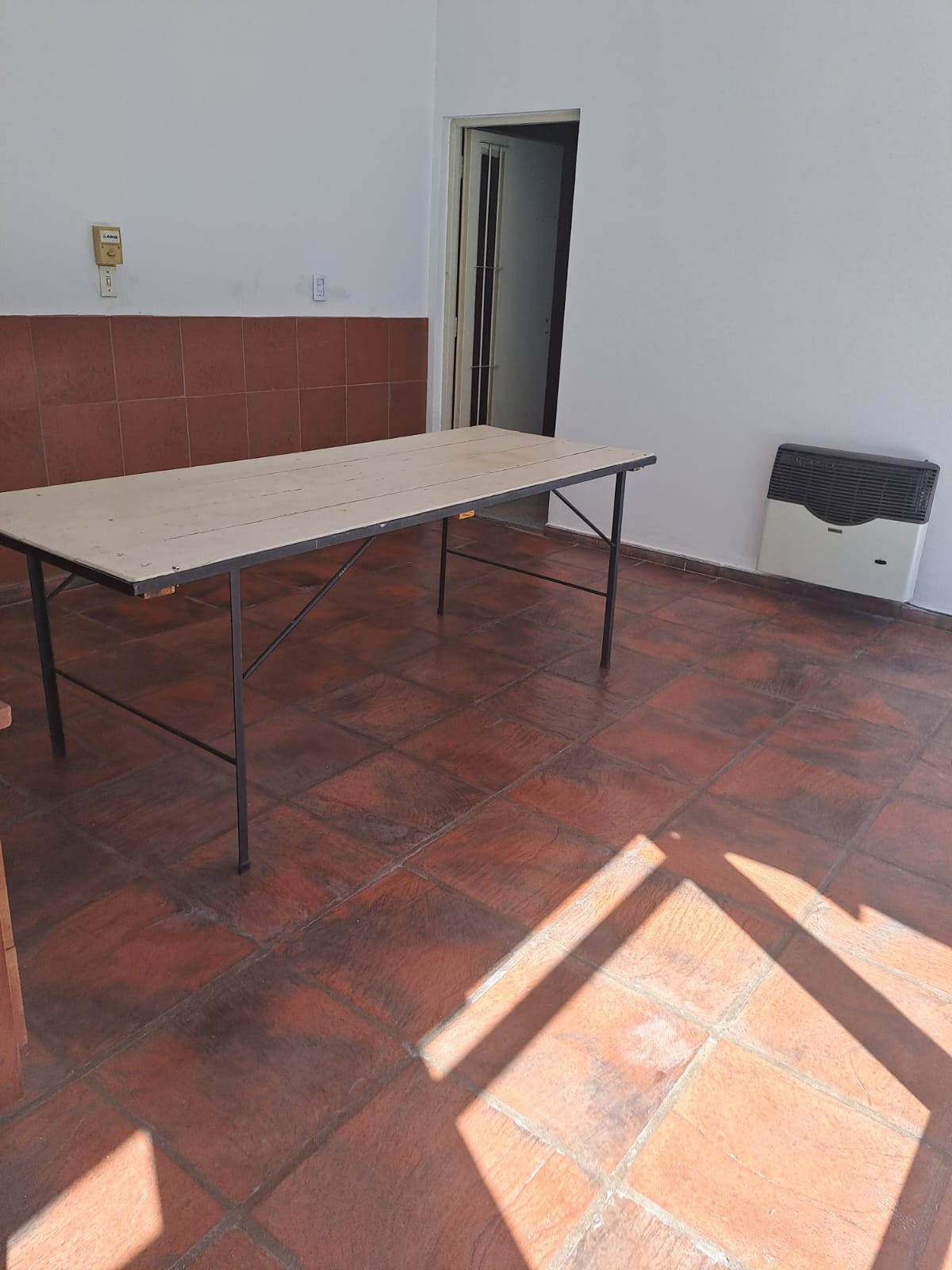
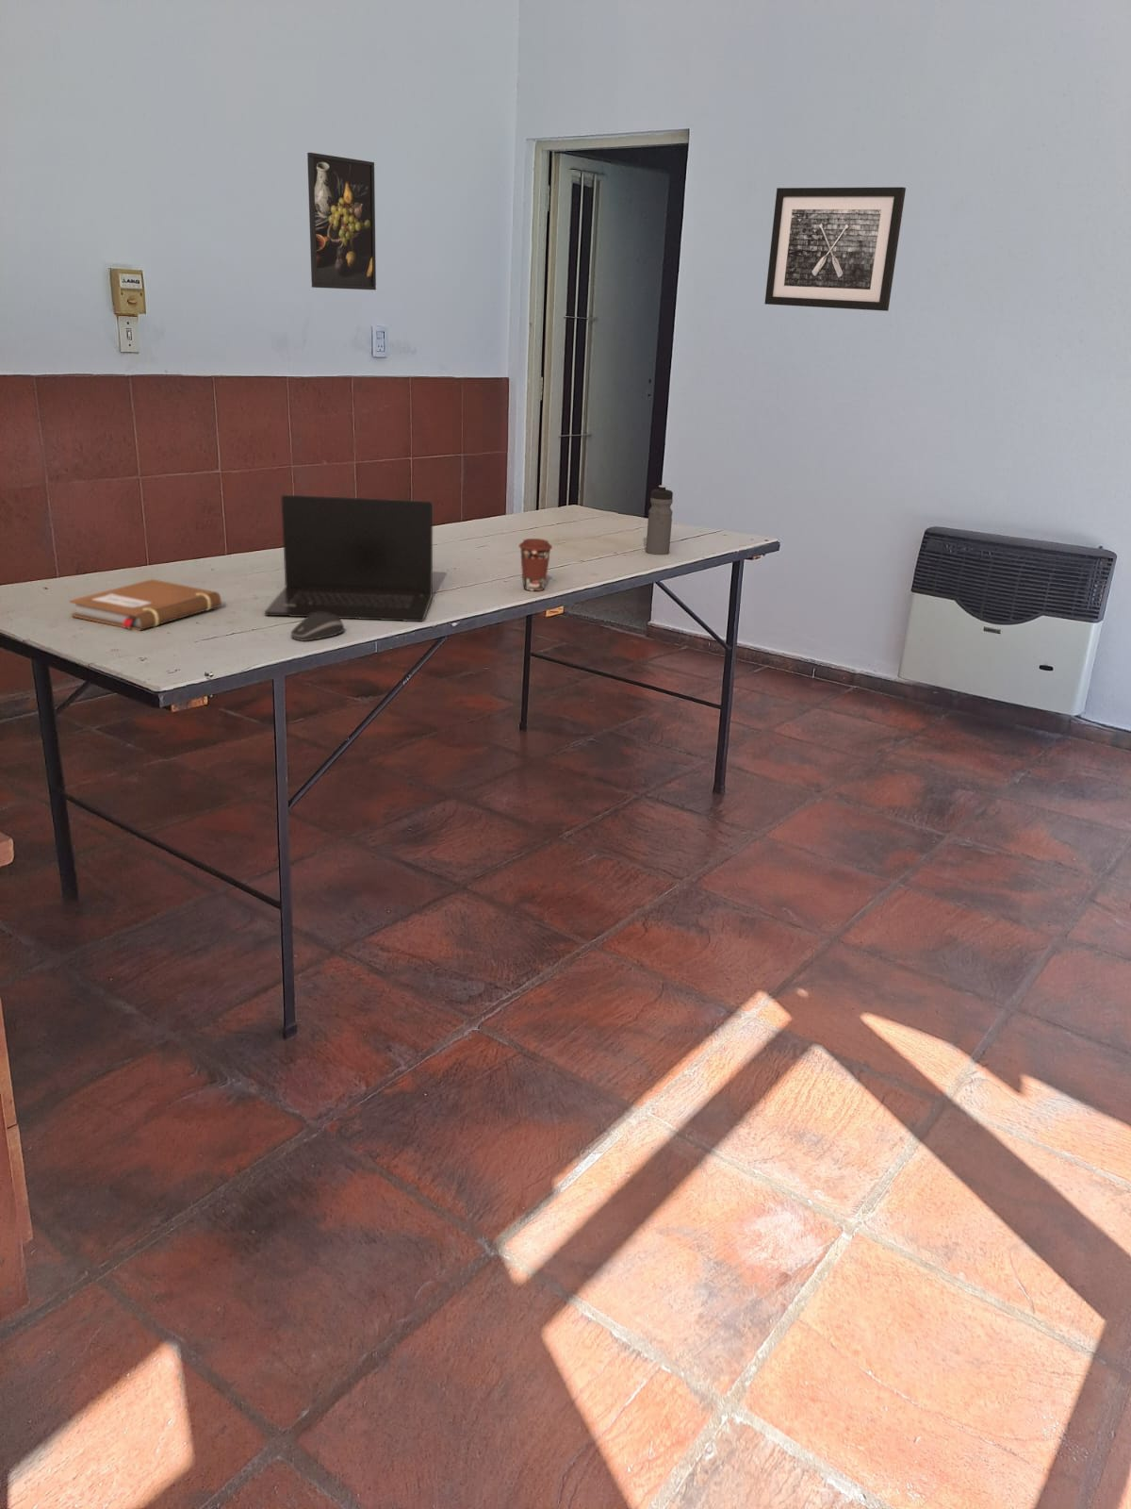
+ laptop (350, 557)
+ notebook (145, 605)
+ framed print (343, 223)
+ water bottle (659, 519)
+ wall art (832, 248)
+ coffee cup (535, 564)
+ computer mouse (317, 624)
